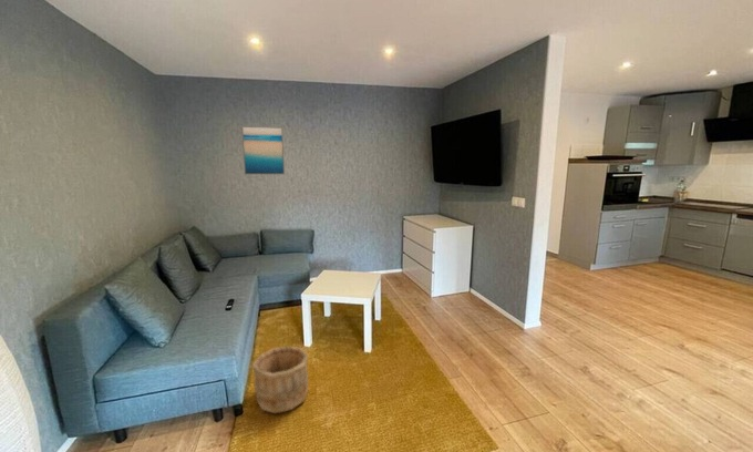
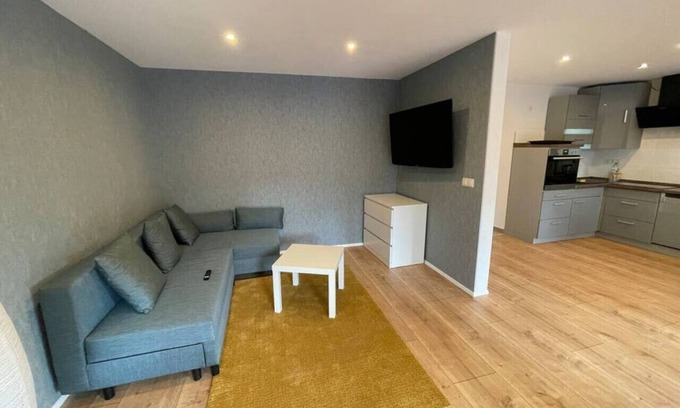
- wooden bucket (281, 377)
- wall art (264, 151)
